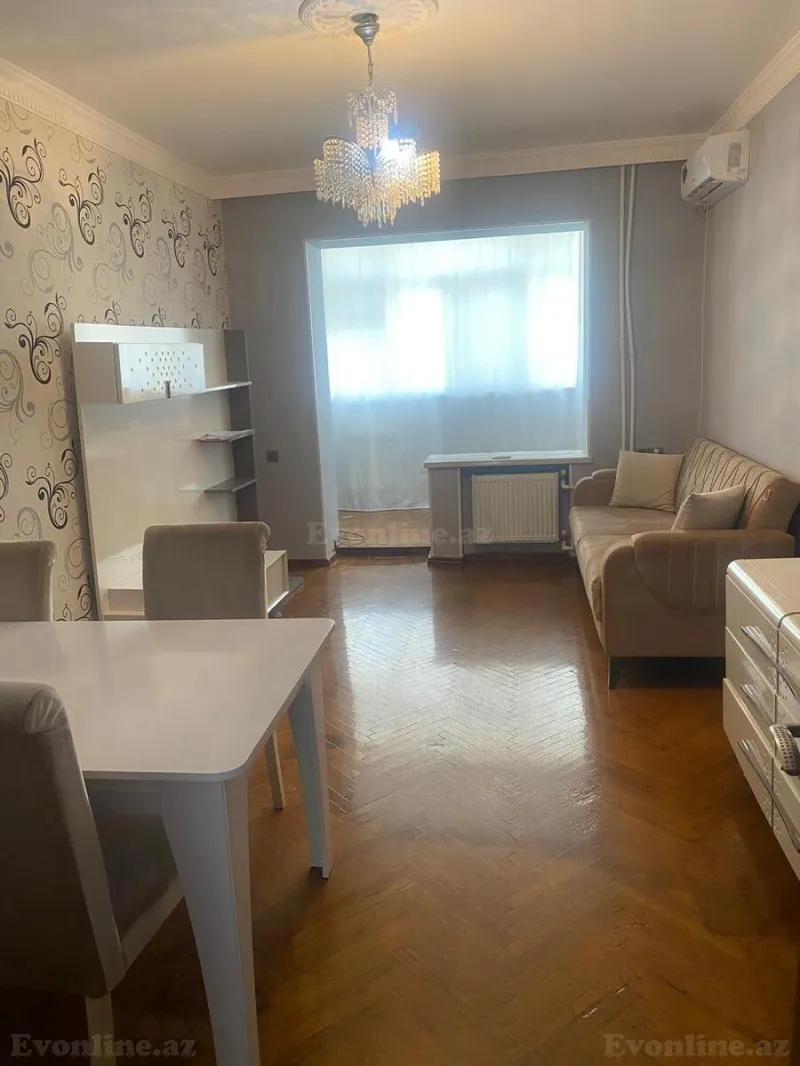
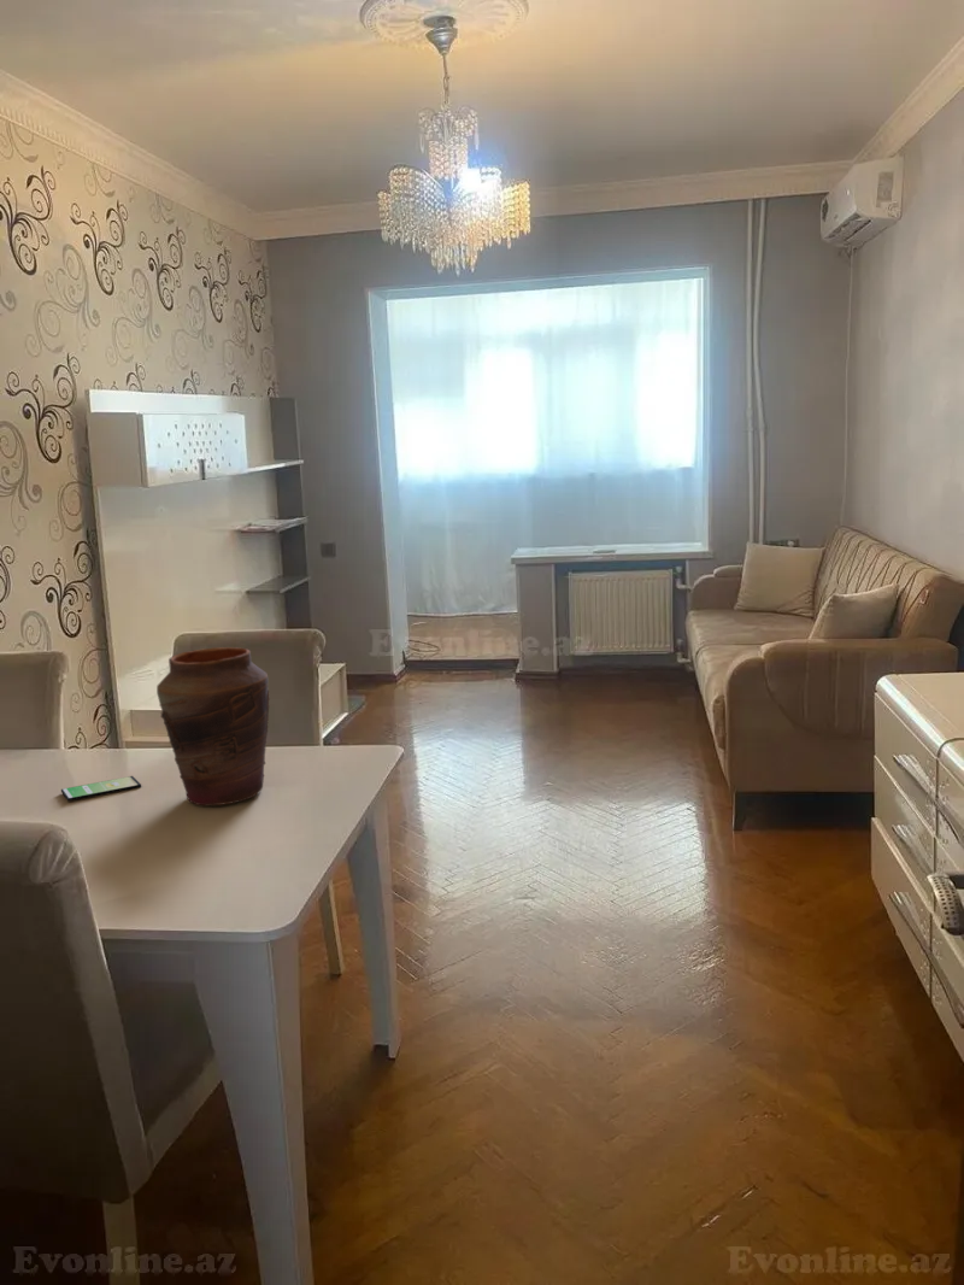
+ smartphone (100, 786)
+ vase (217, 724)
